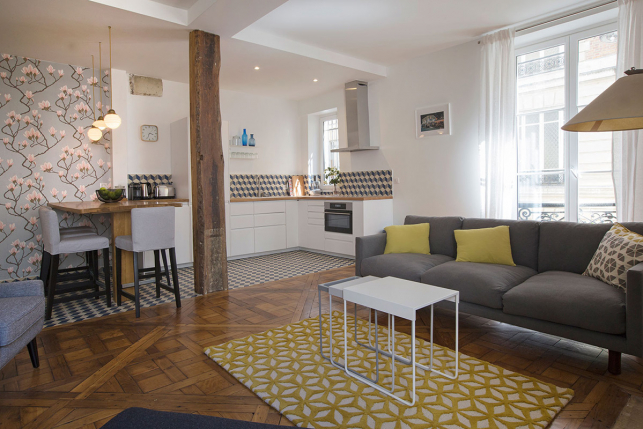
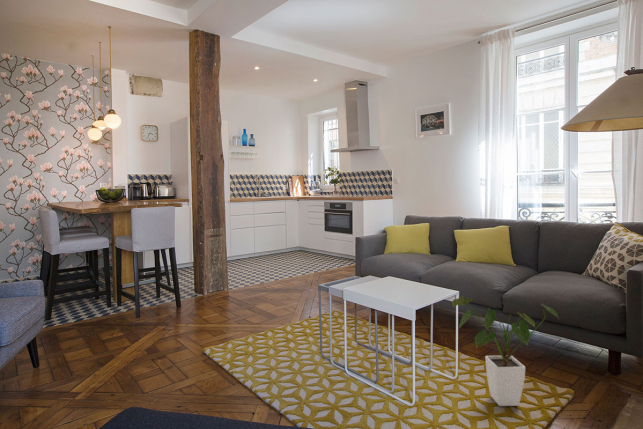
+ house plant (499, 347)
